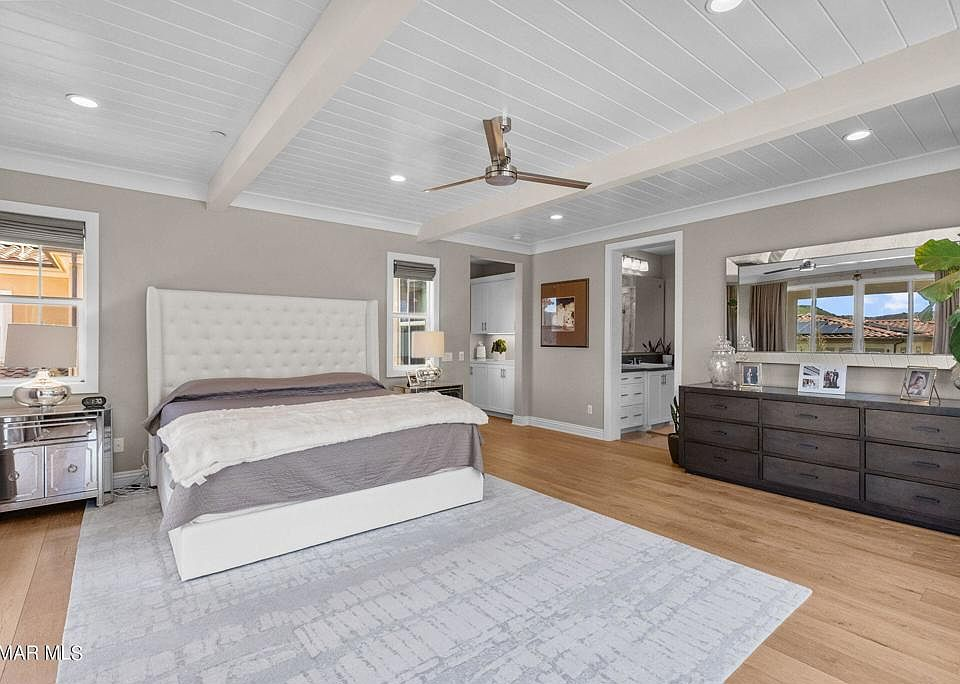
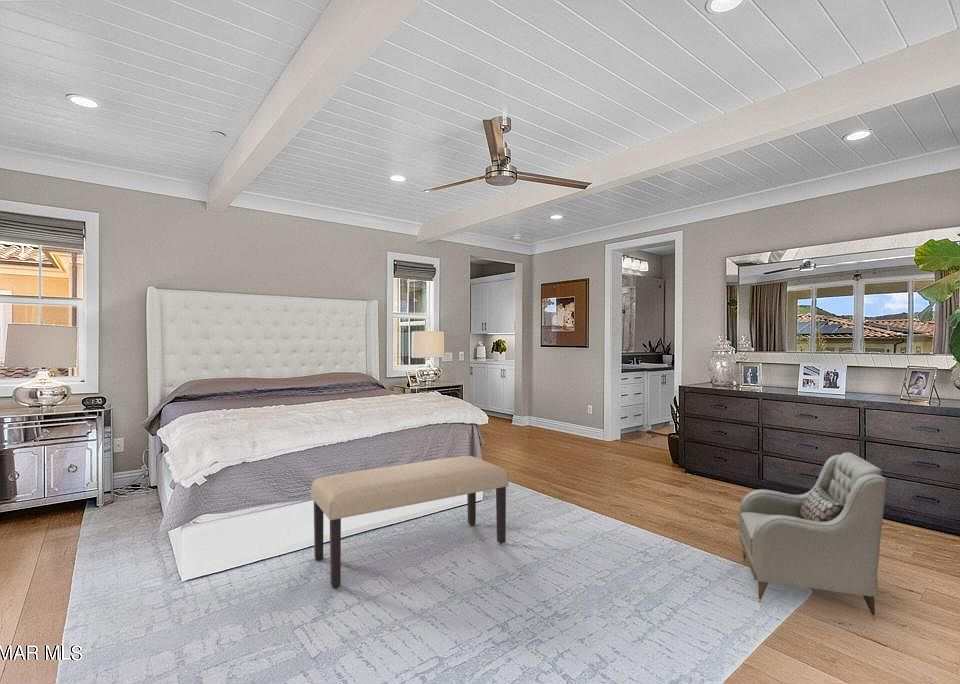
+ armchair (803, 498)
+ bench (412, 504)
